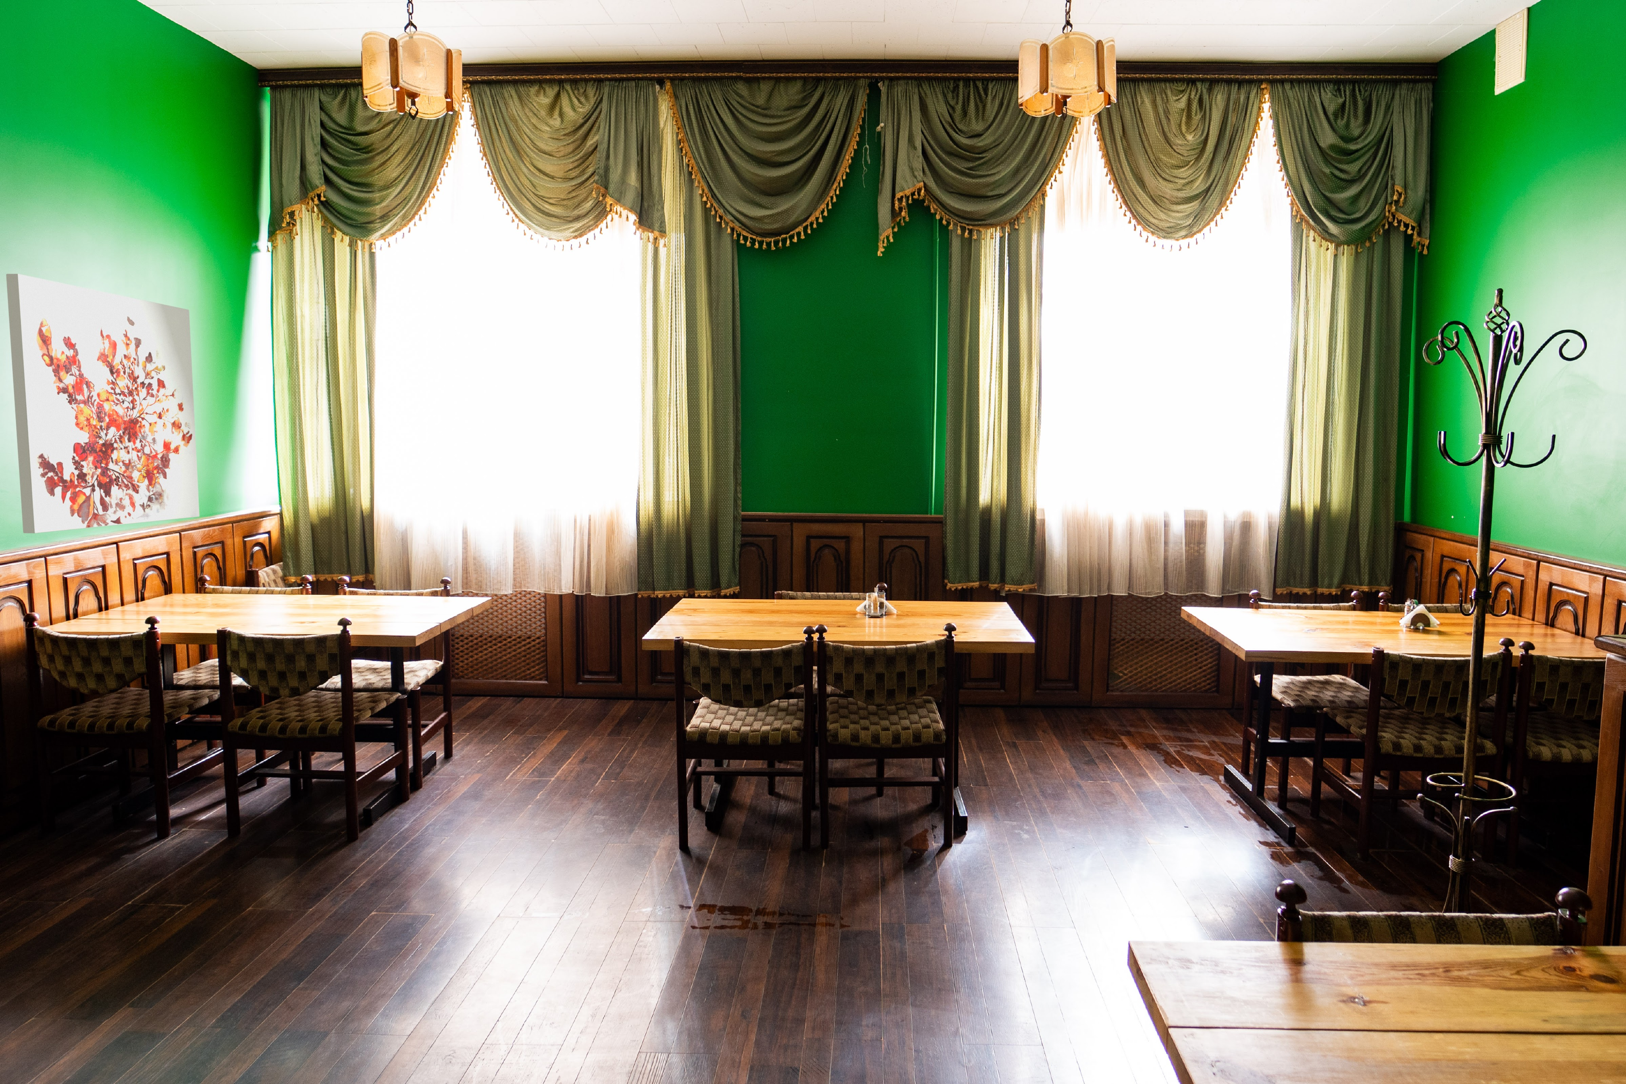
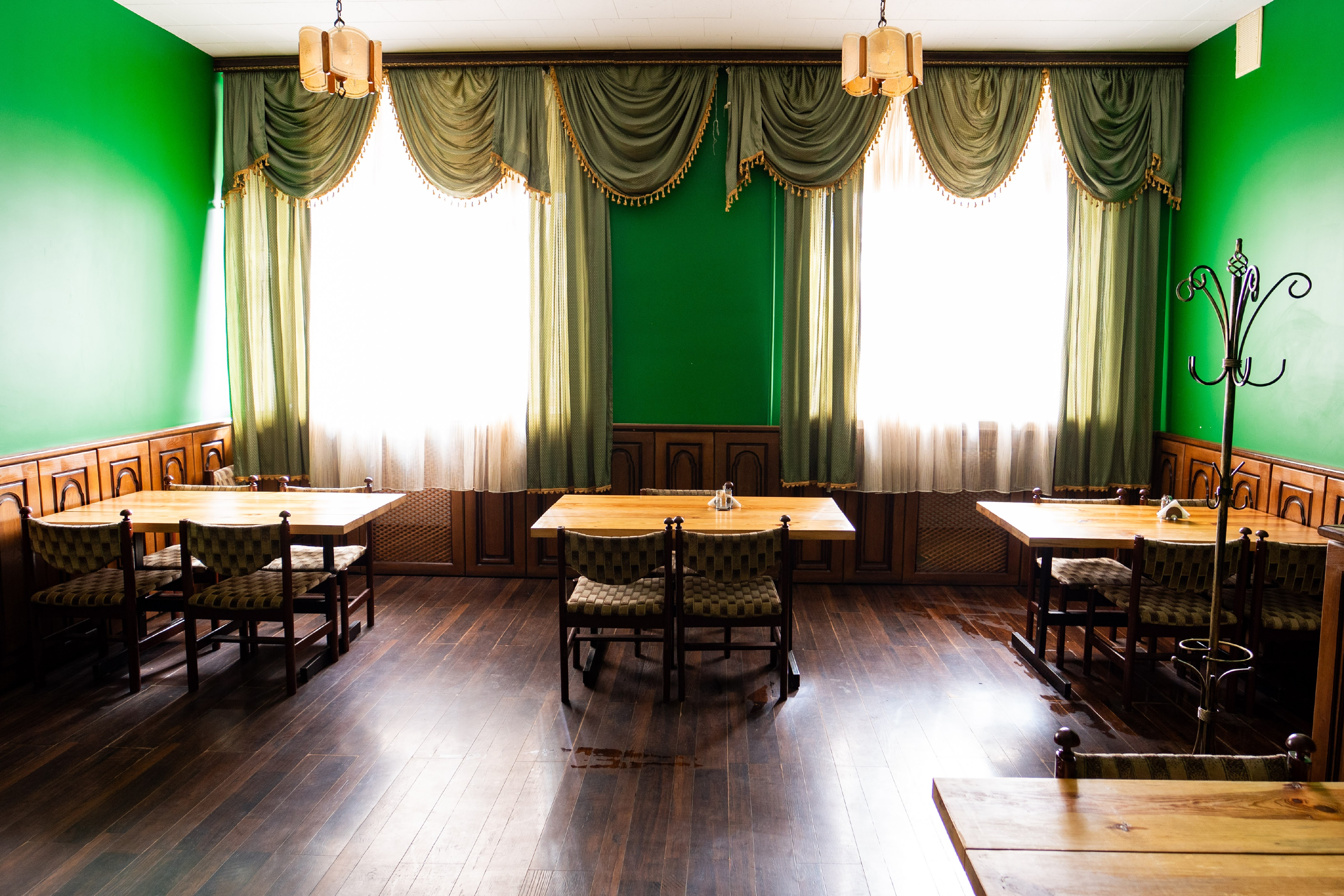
- wall art (114, 410)
